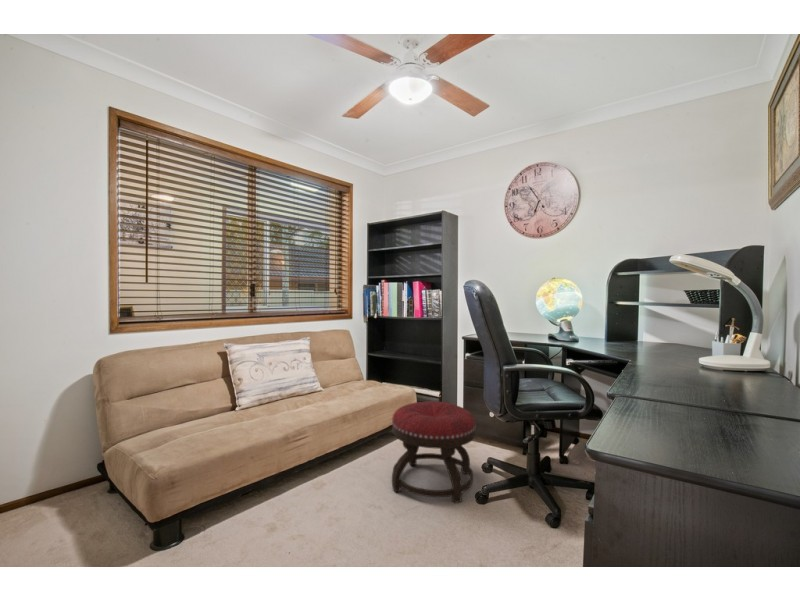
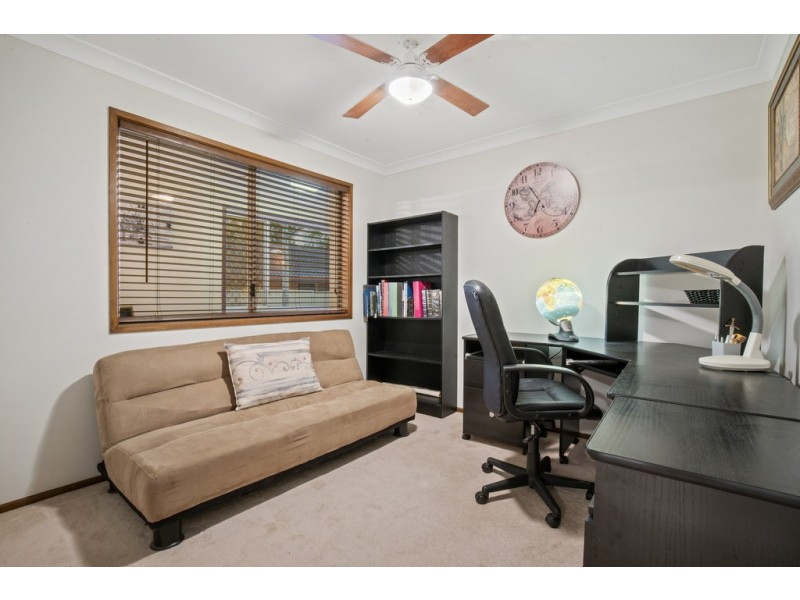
- ottoman (433, 445)
